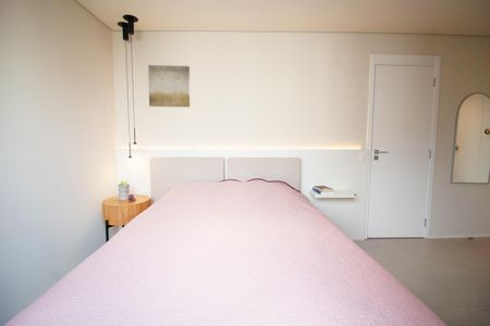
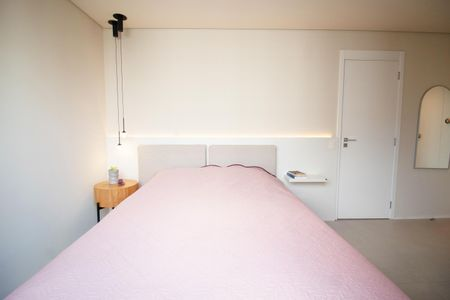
- wall art (169, 86)
